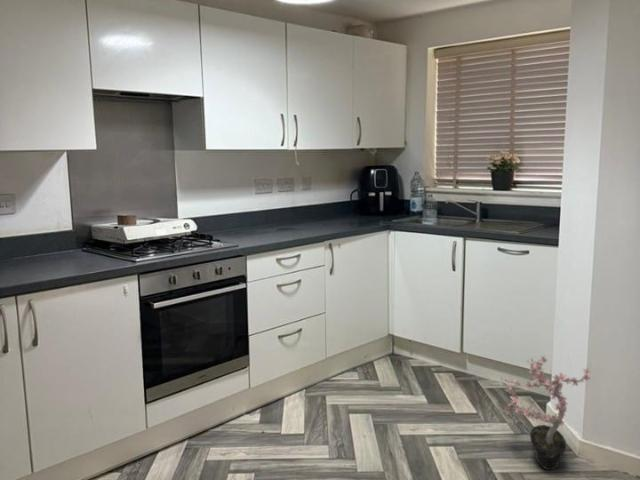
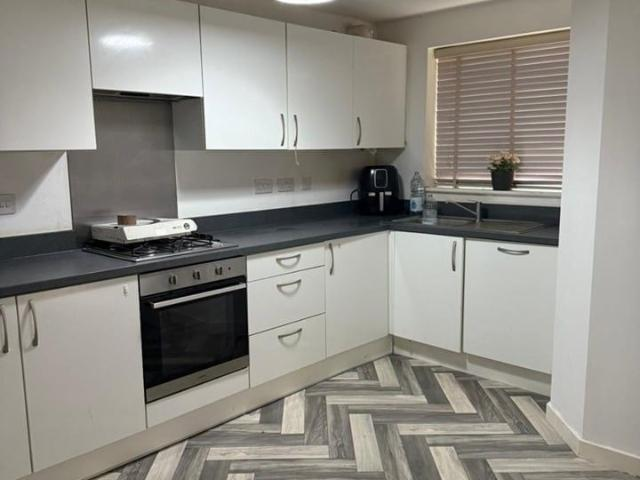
- potted plant (534, 401)
